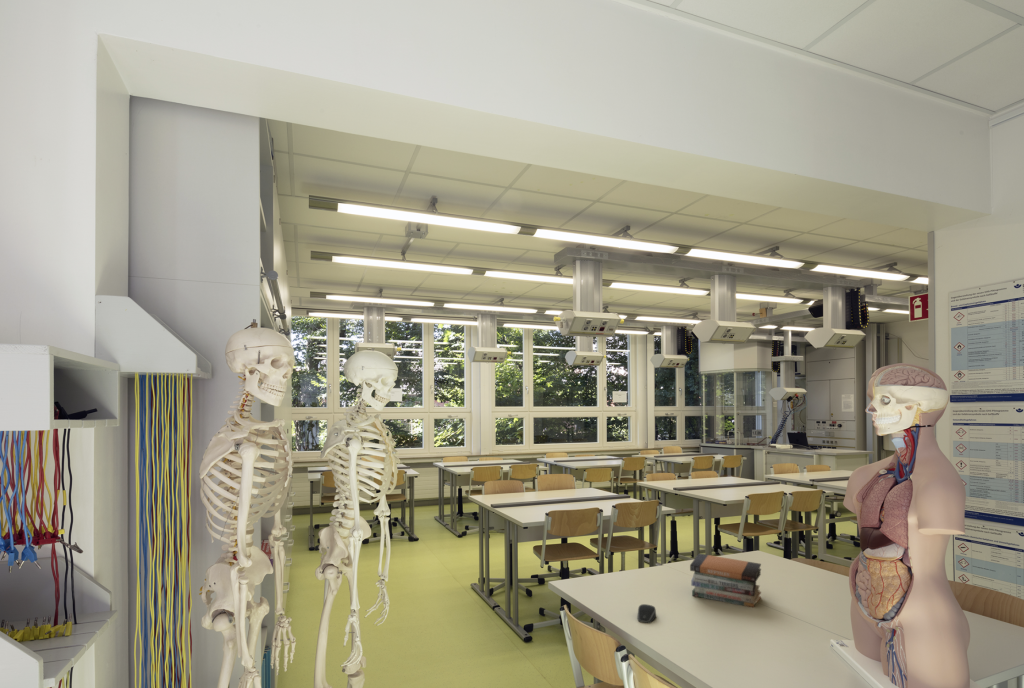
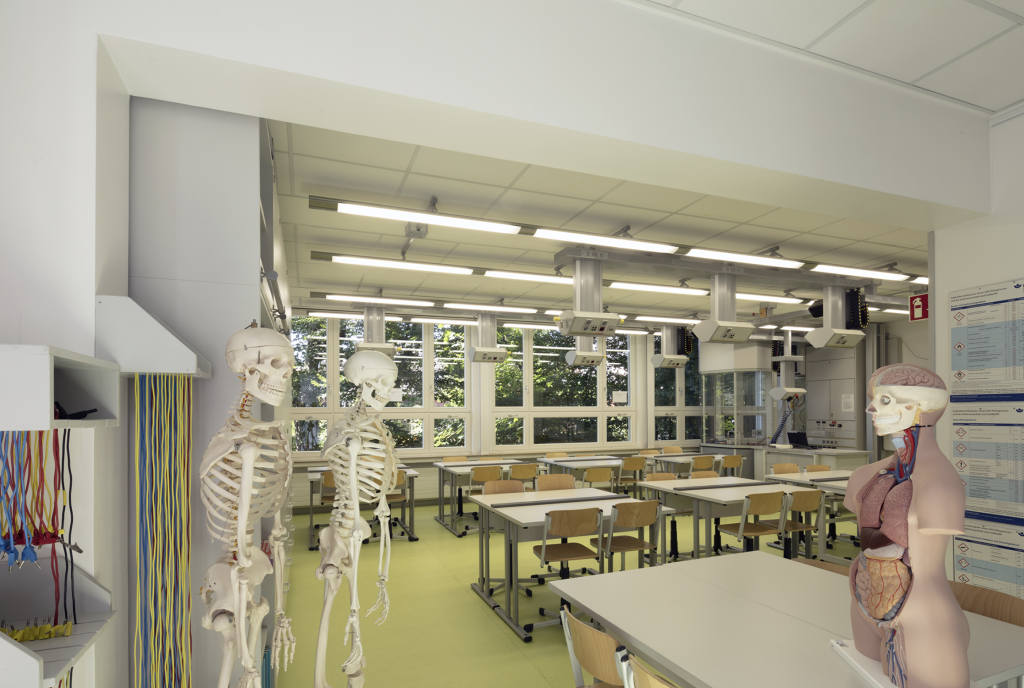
- book stack (725, 580)
- computer mouse (646, 612)
